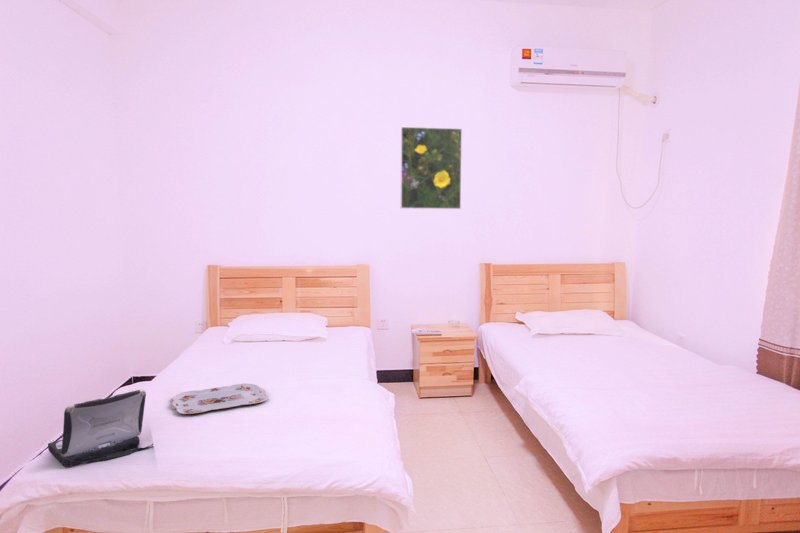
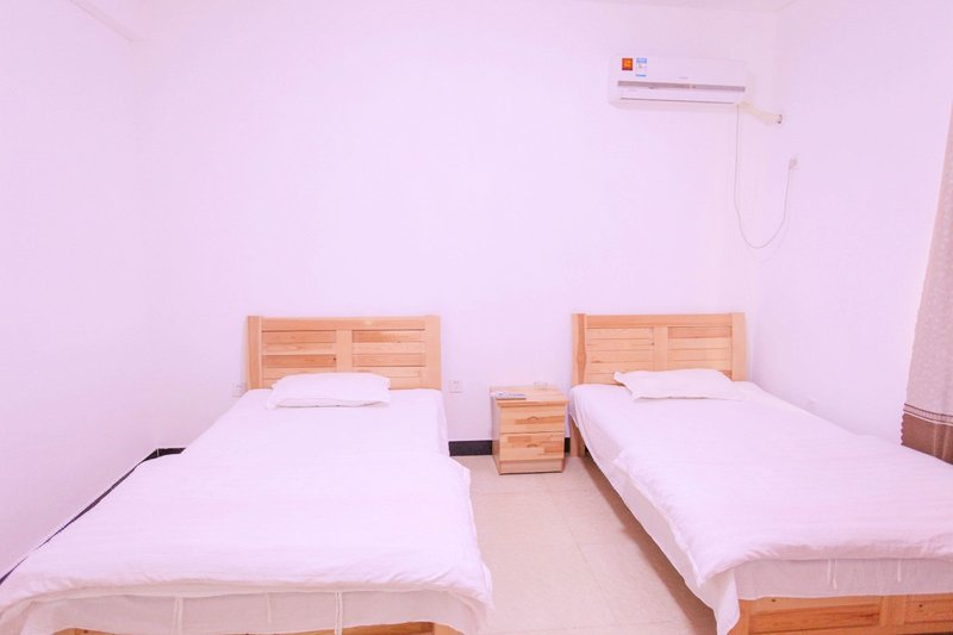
- laptop (98, 420)
- serving tray (220, 398)
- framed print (431, 168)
